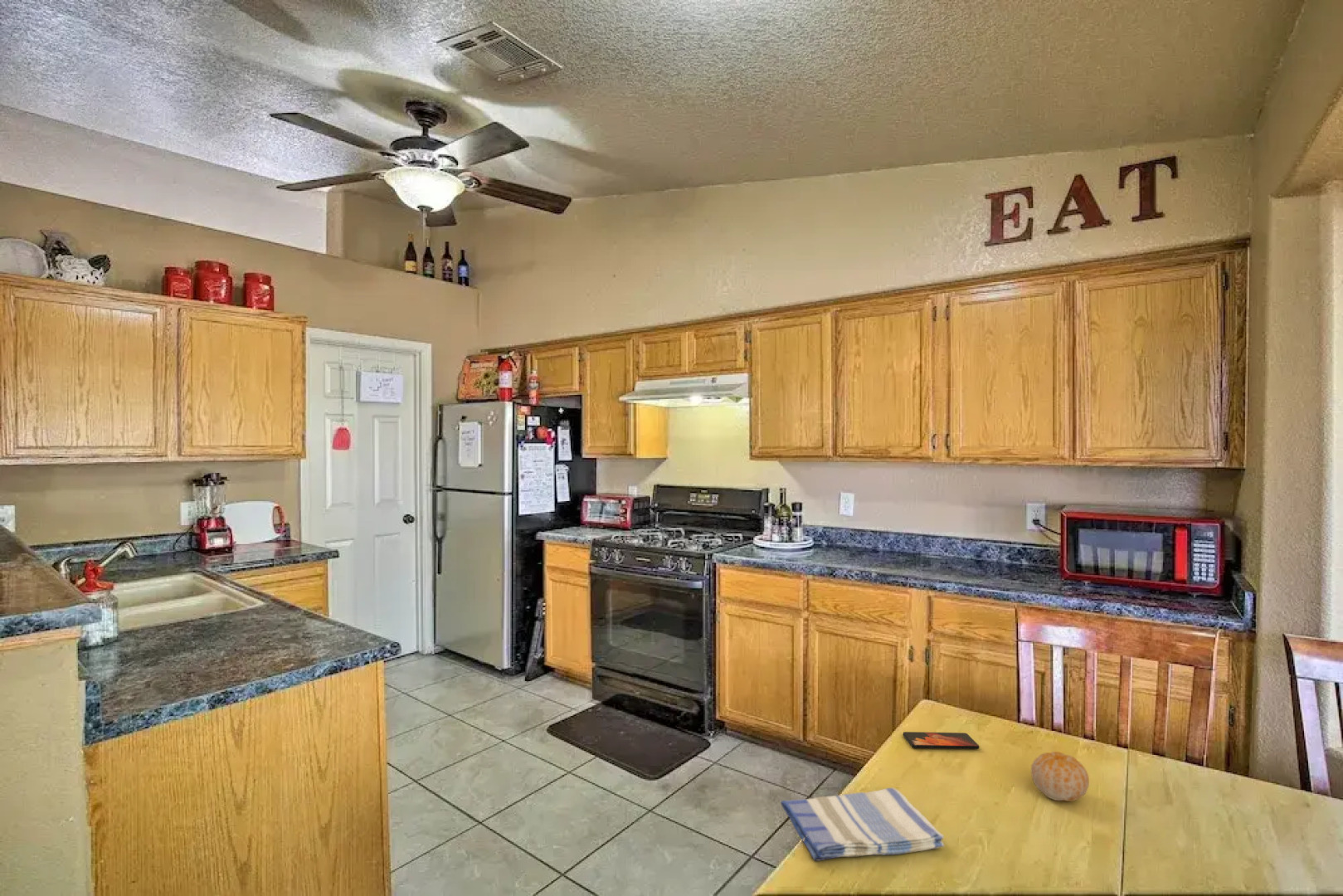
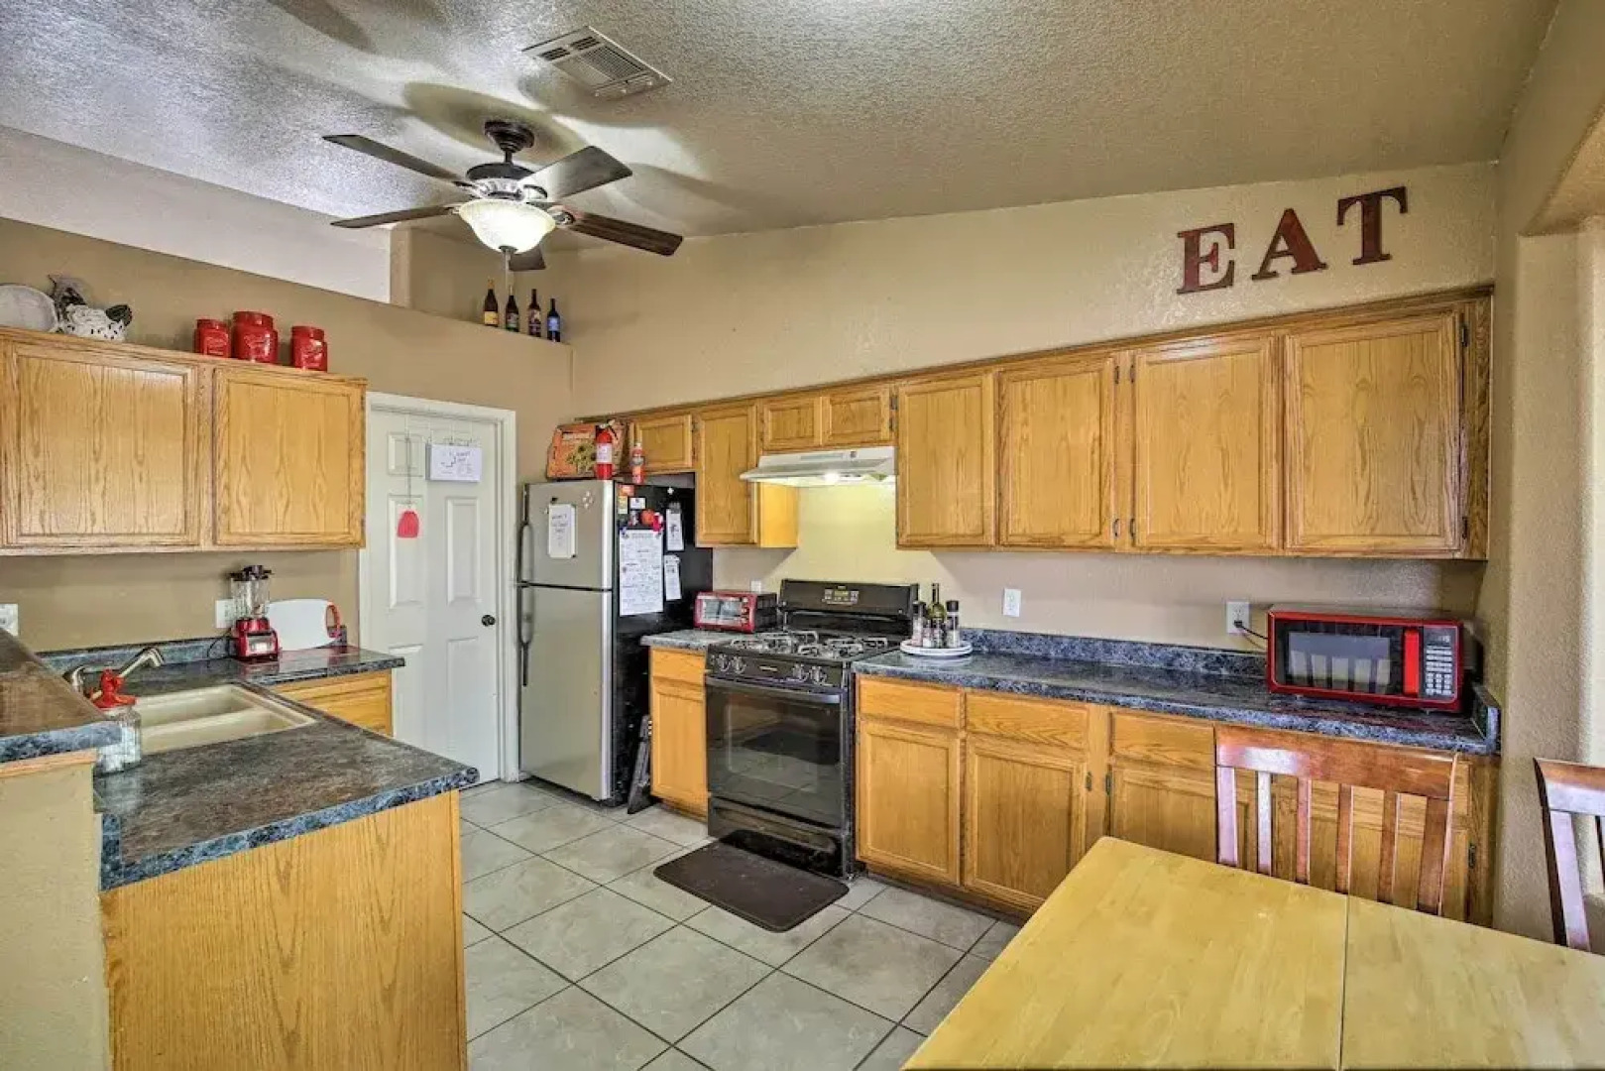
- smartphone (940, 740)
- fruit (1059, 777)
- dish towel (859, 820)
